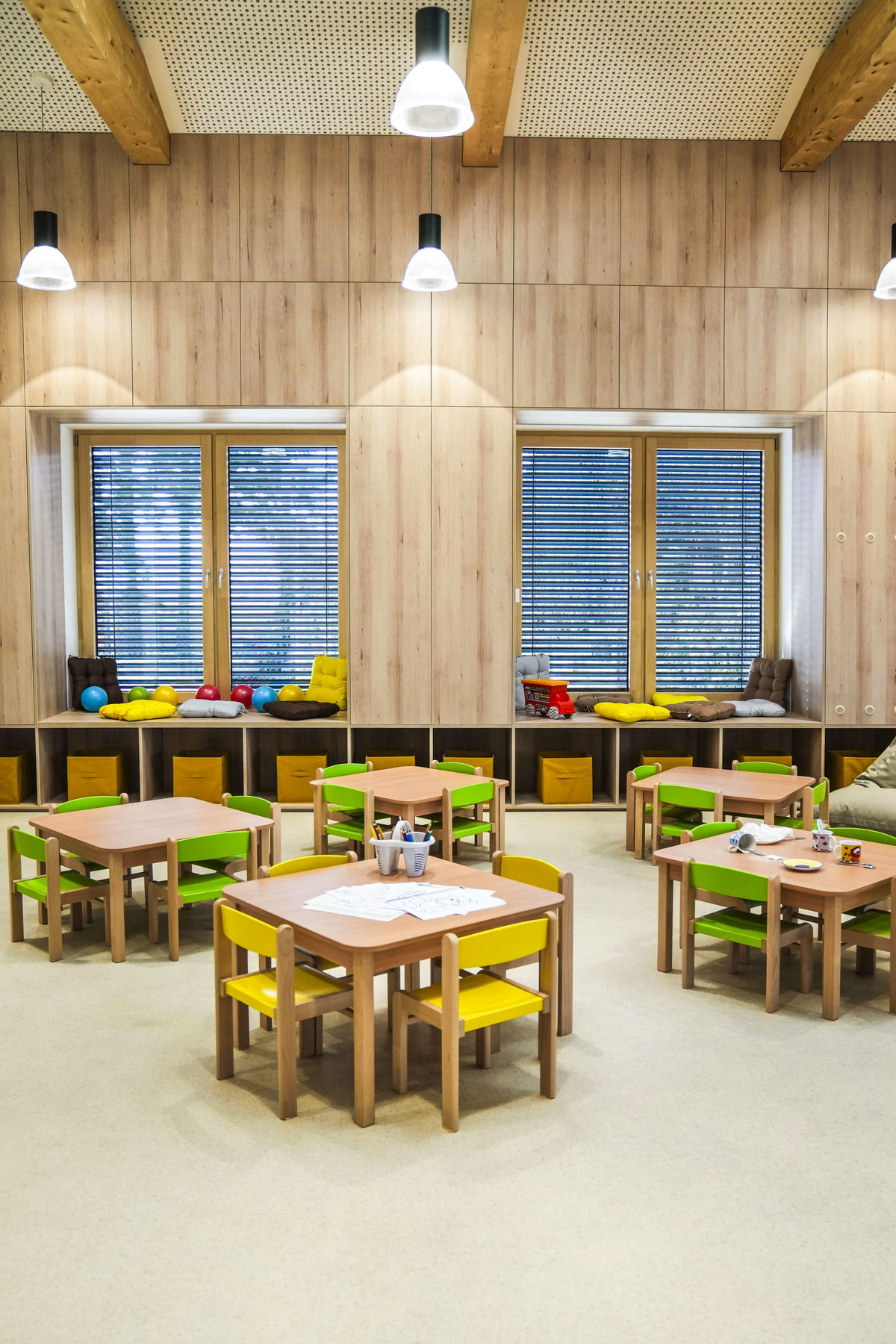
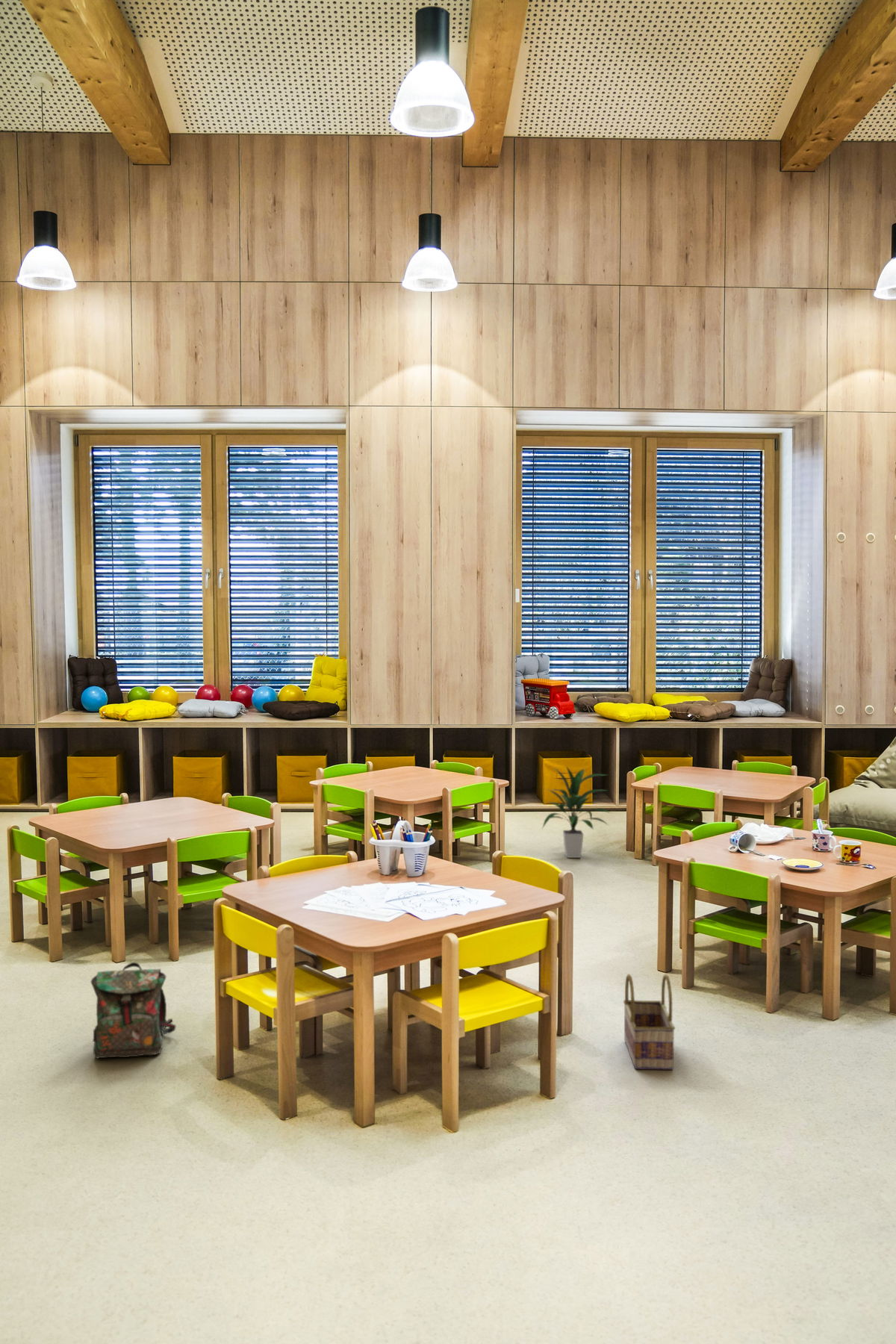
+ basket (647, 1015)
+ backpack (136, 1004)
+ indoor plant (574, 809)
